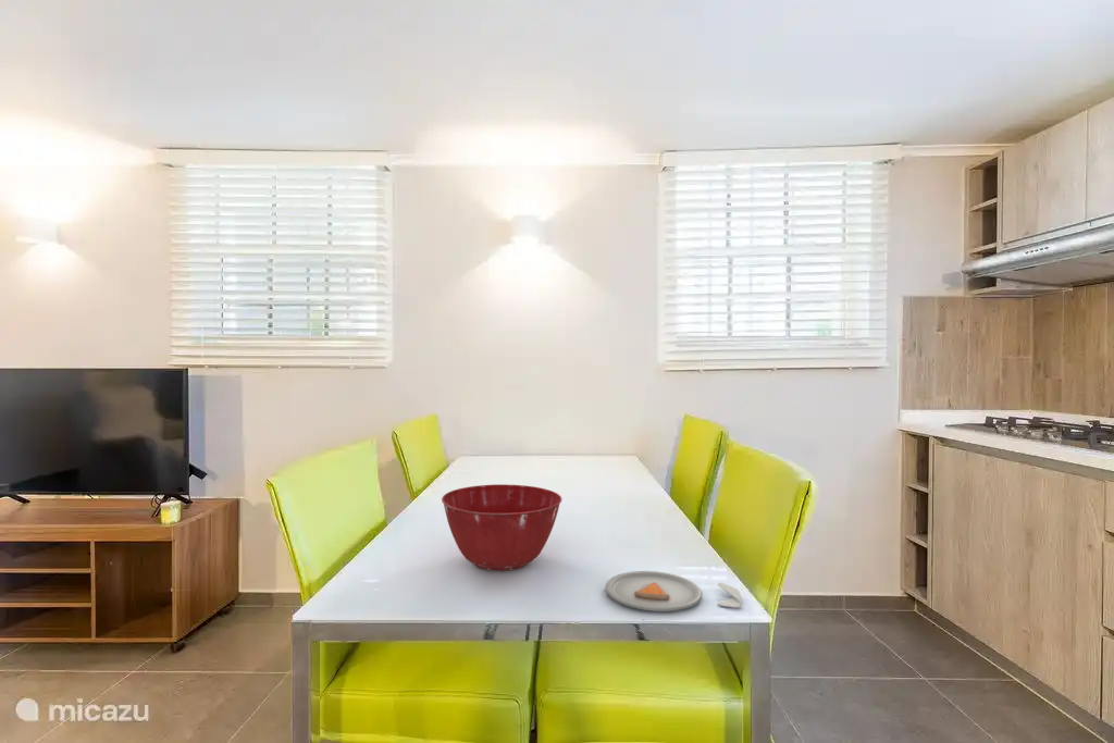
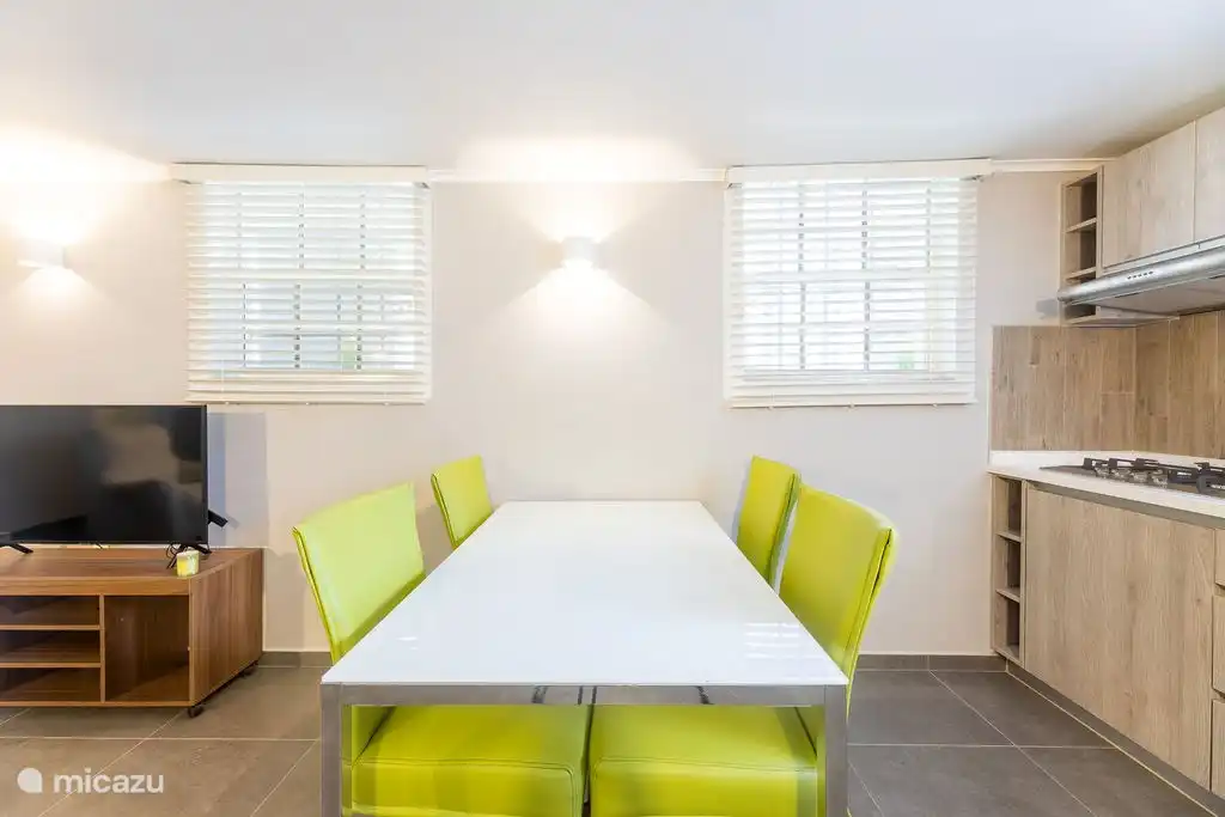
- dinner plate (671, 591)
- mixing bowl (502, 528)
